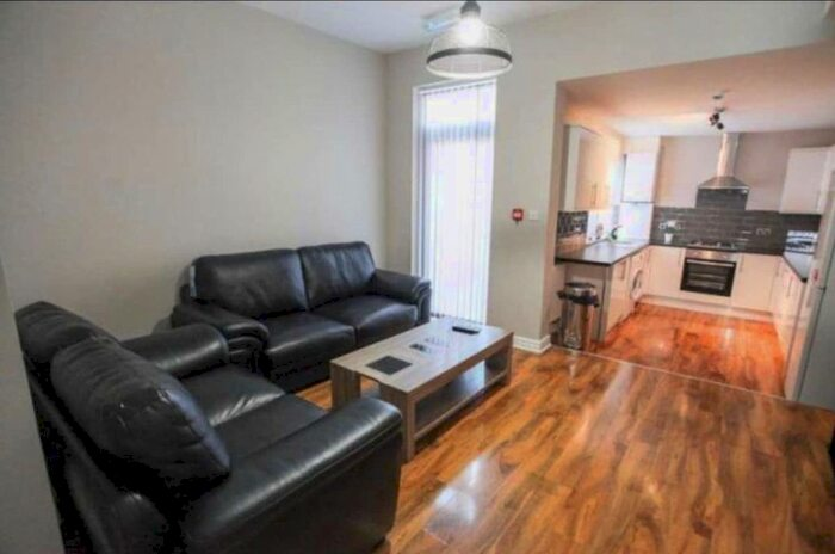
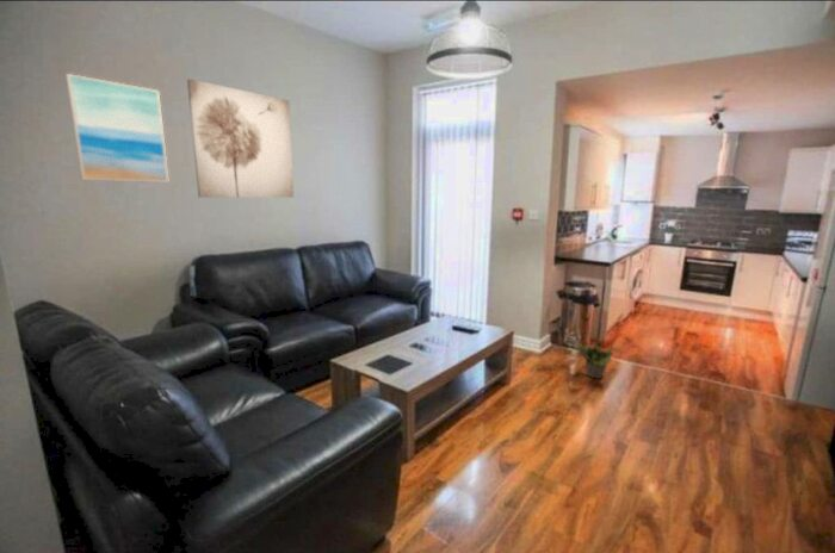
+ potted plant (592, 355)
+ wall art (246, 145)
+ wall art (120, 132)
